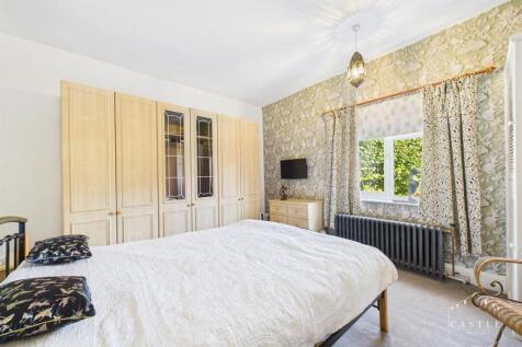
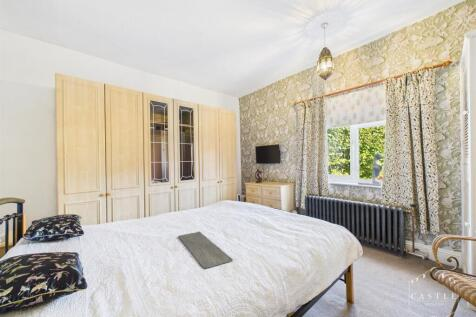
+ bath mat (201, 246)
